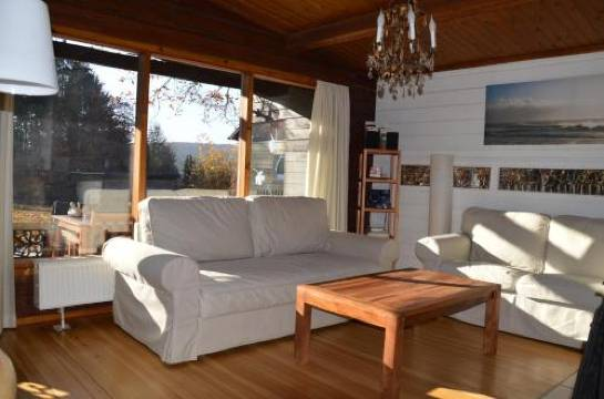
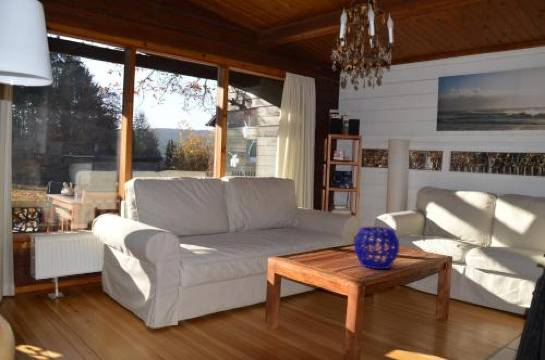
+ decorative bowl (376, 247)
